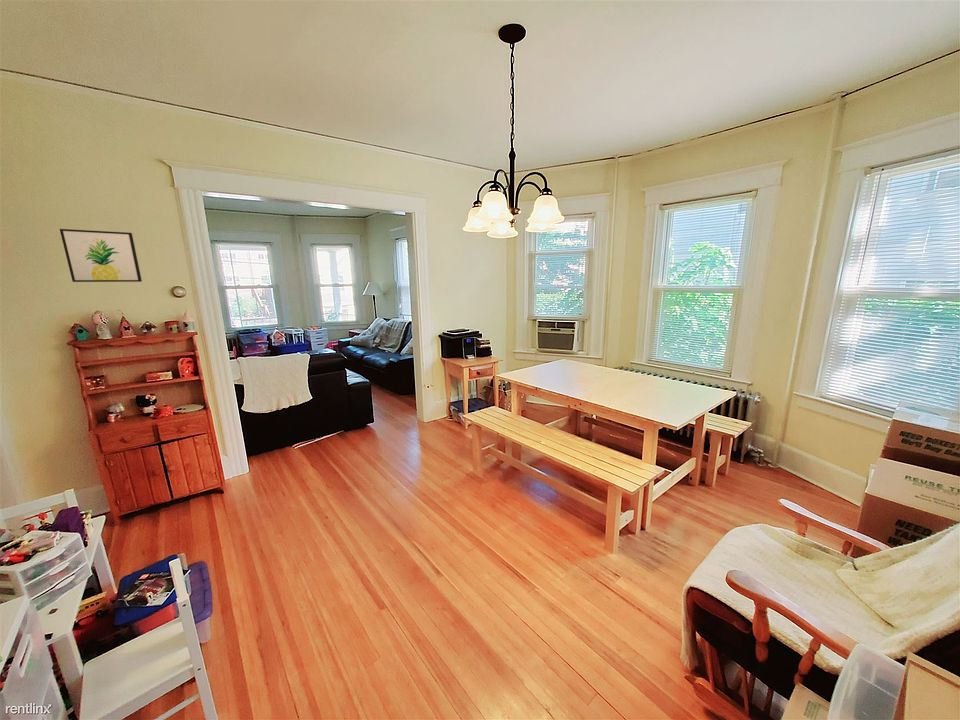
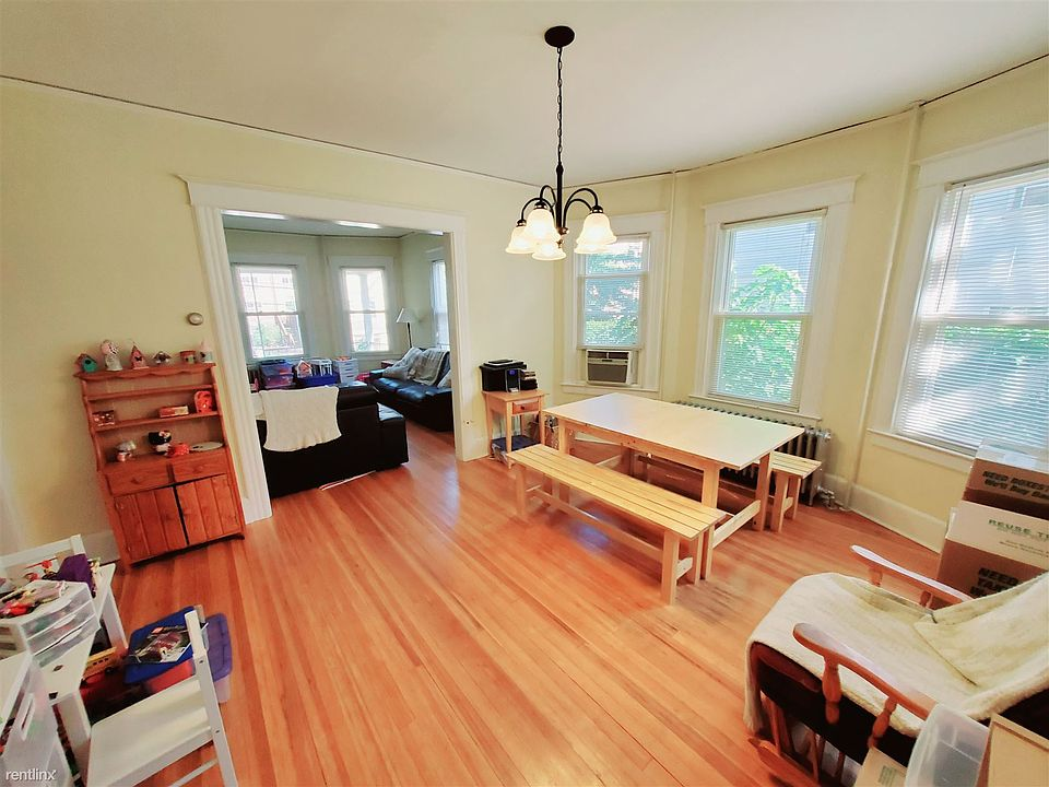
- wall art (103, 256)
